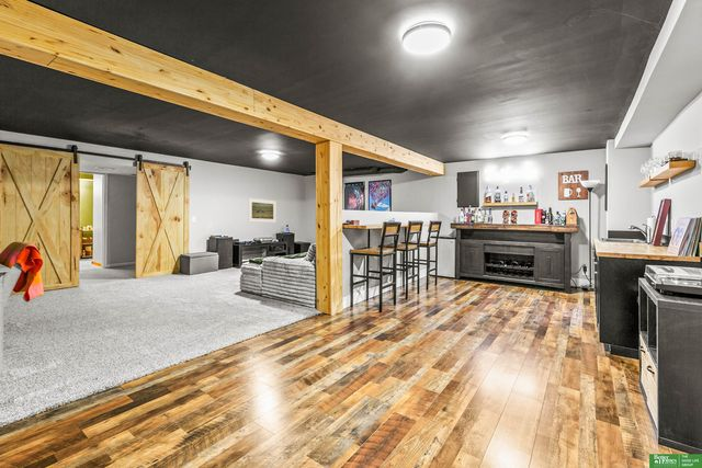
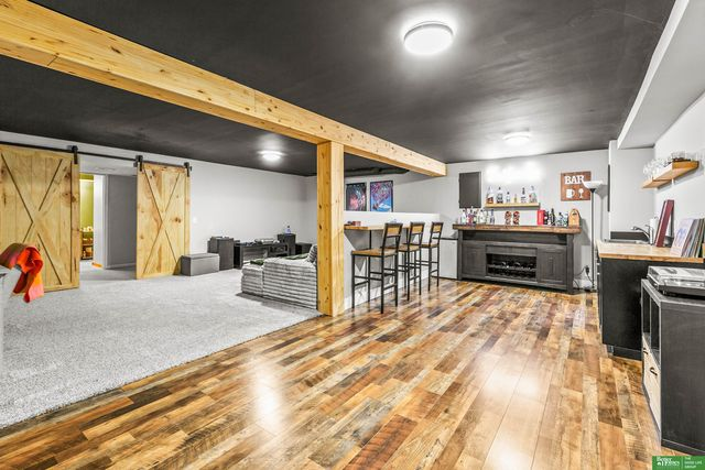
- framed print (262, 210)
